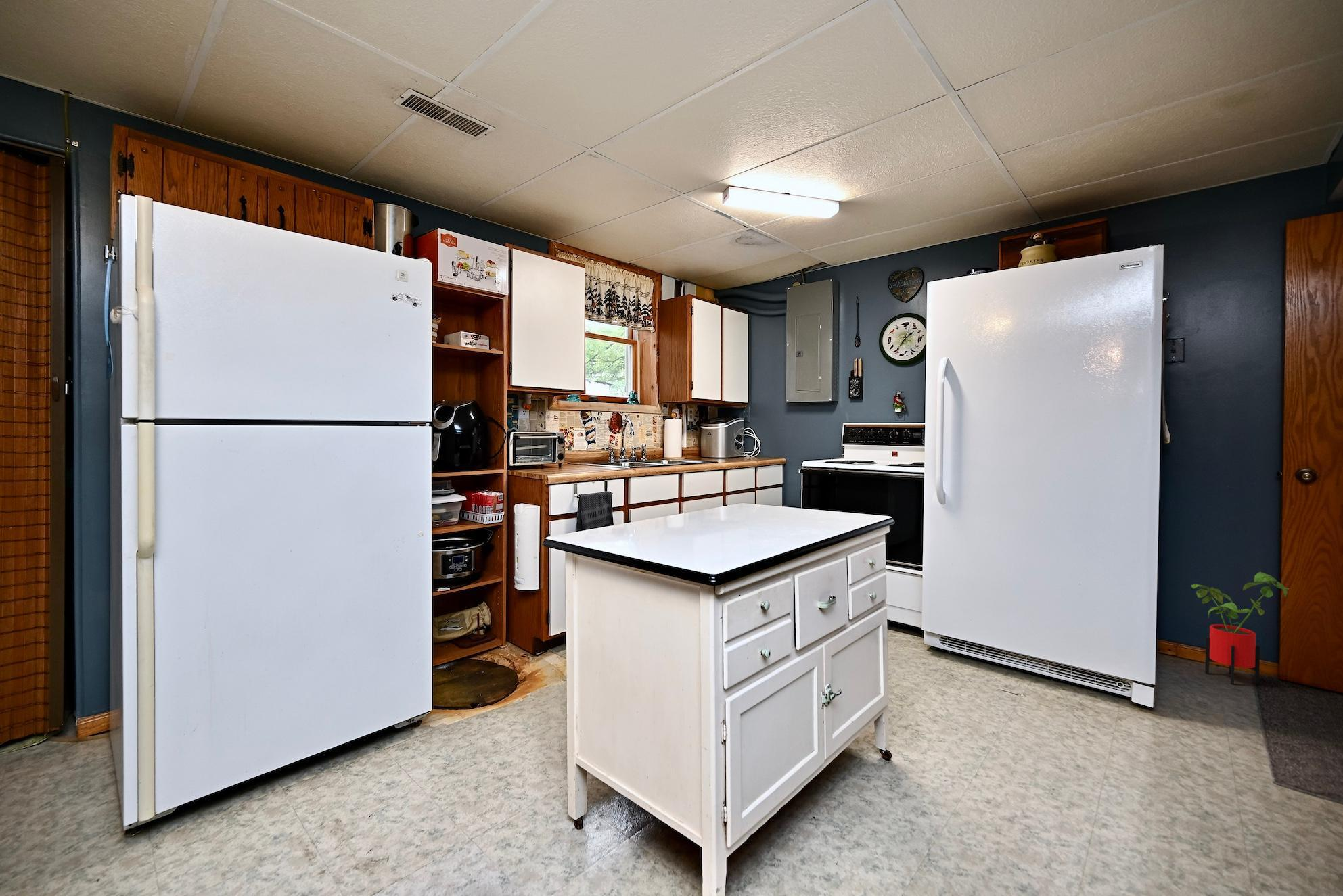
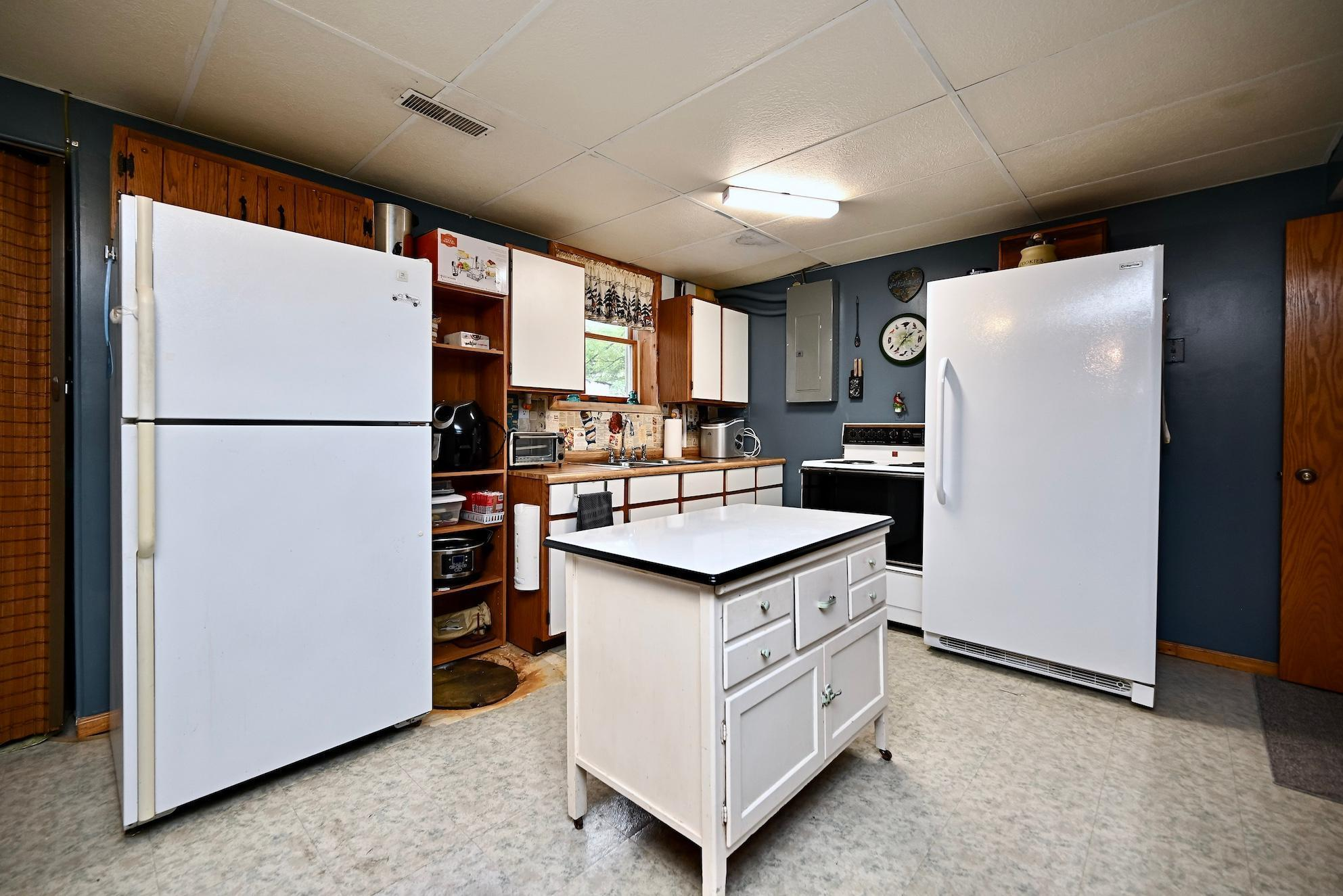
- house plant (1238, 623)
